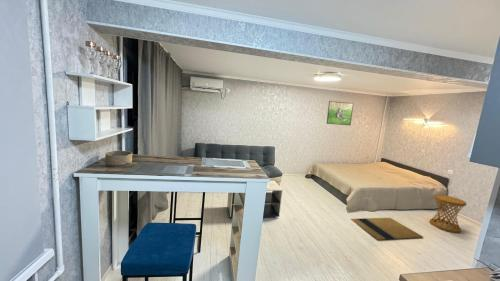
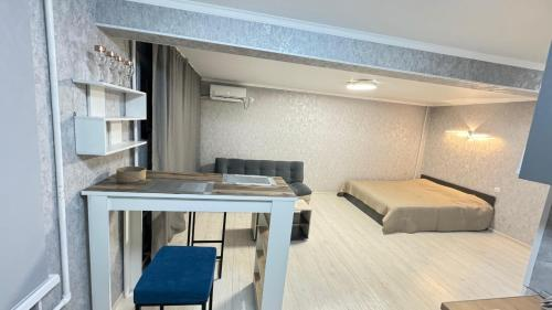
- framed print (340, 113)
- door mat (379, 224)
- side table (447, 212)
